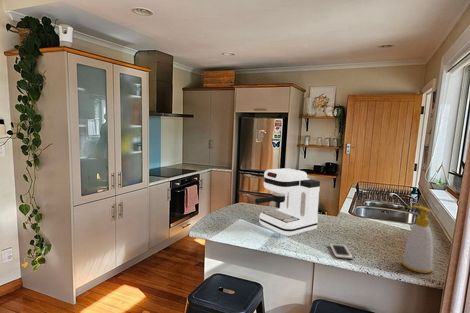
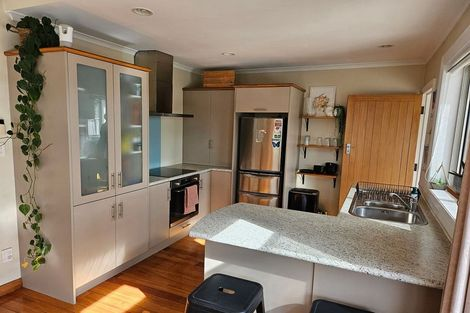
- coffee maker (287, 200)
- cell phone (340, 251)
- soap bottle (419, 237)
